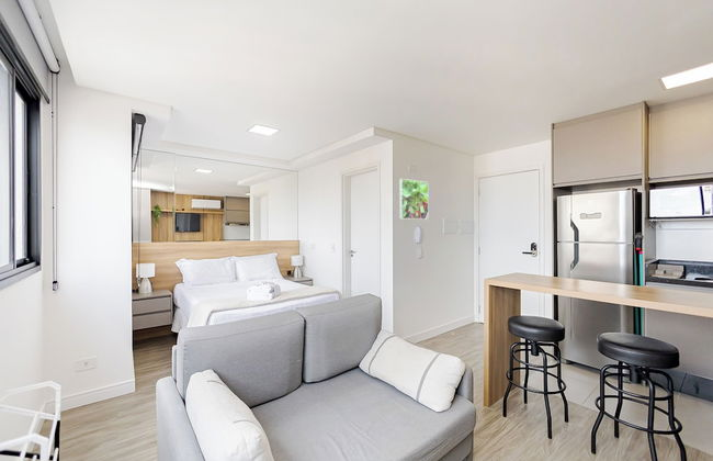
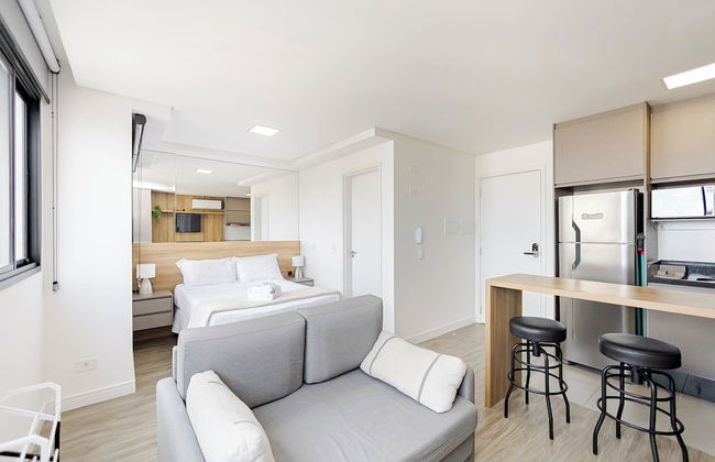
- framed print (414, 200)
